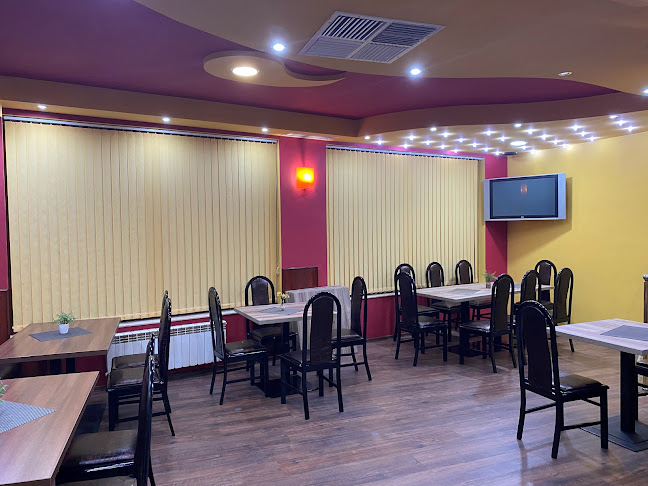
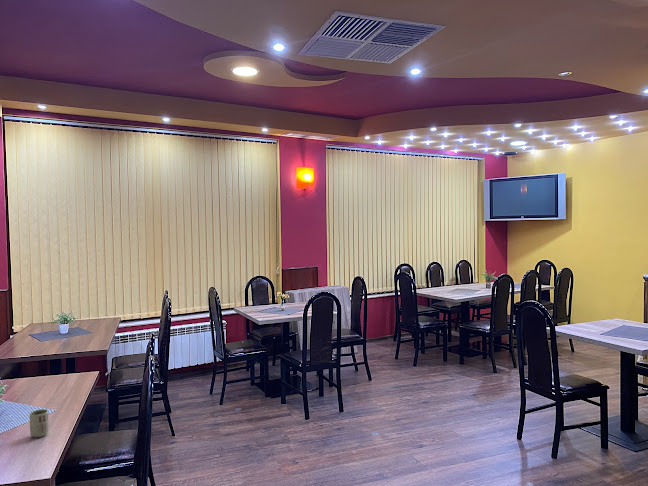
+ cup (39, 423)
